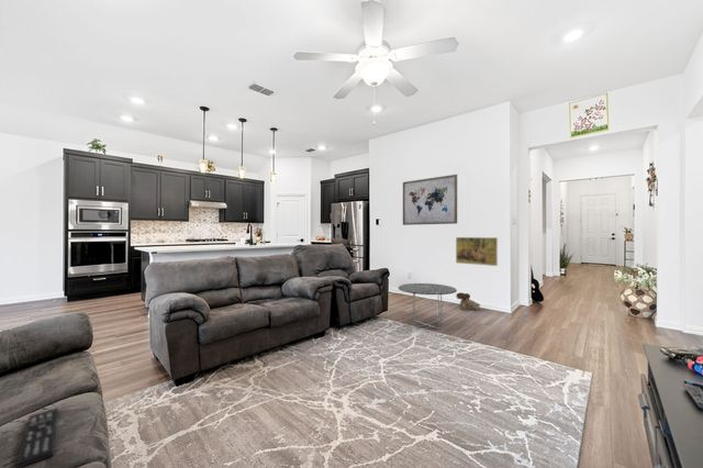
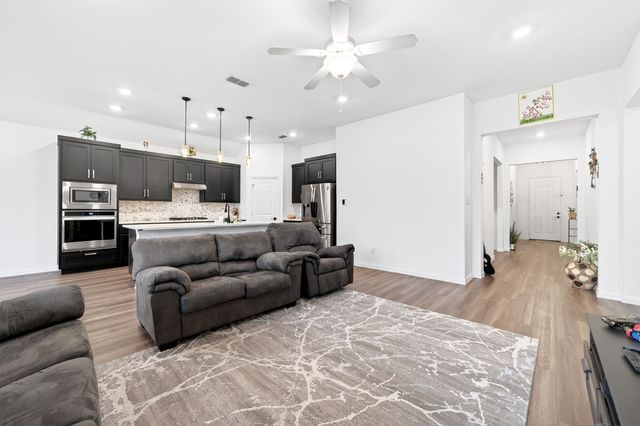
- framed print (476, 250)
- boots (468, 300)
- remote control (40, 433)
- side table (414, 307)
- wall art (427, 201)
